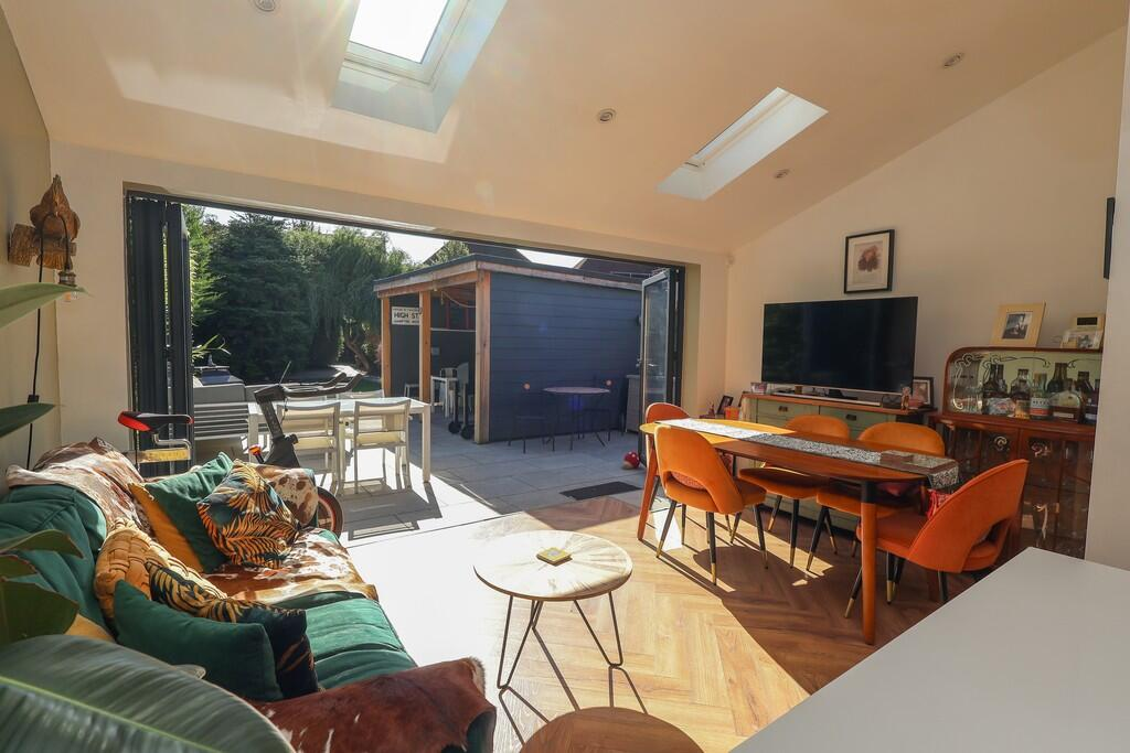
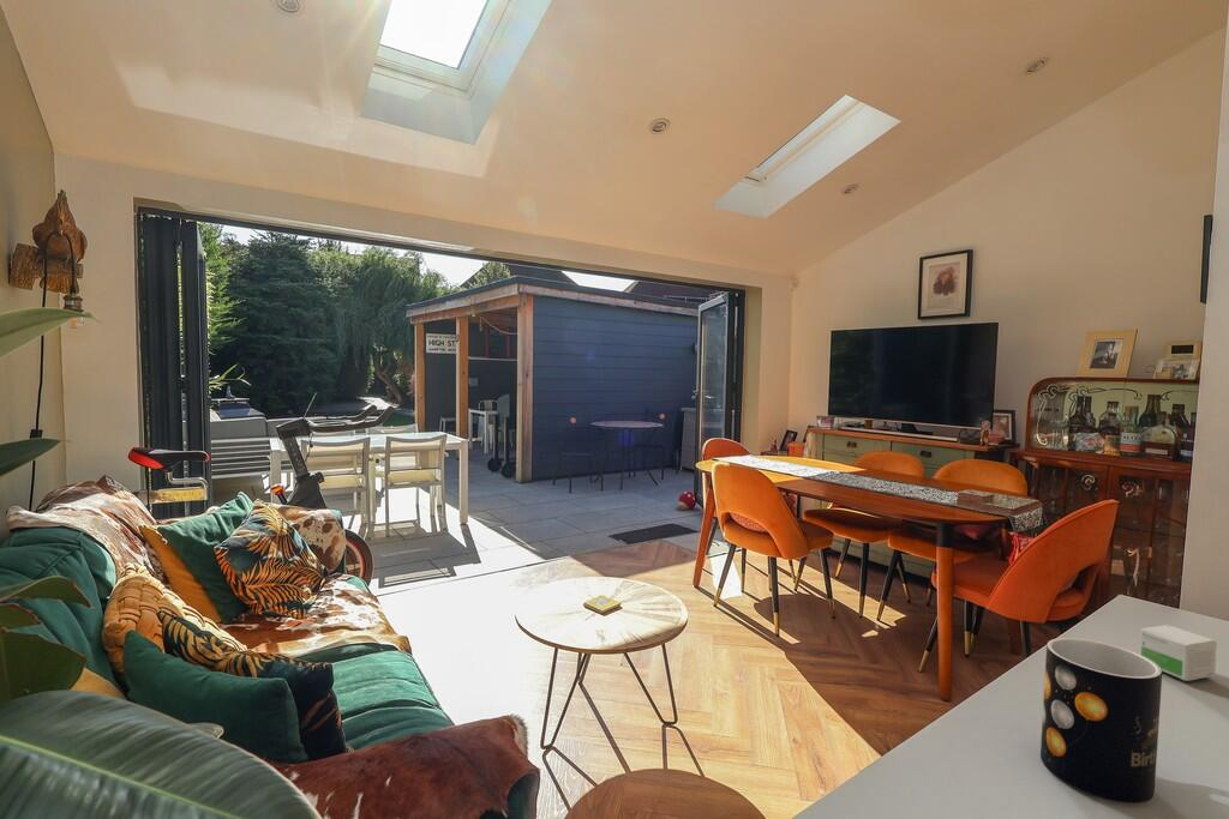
+ small box (1176, 651)
+ mug (1102, 709)
